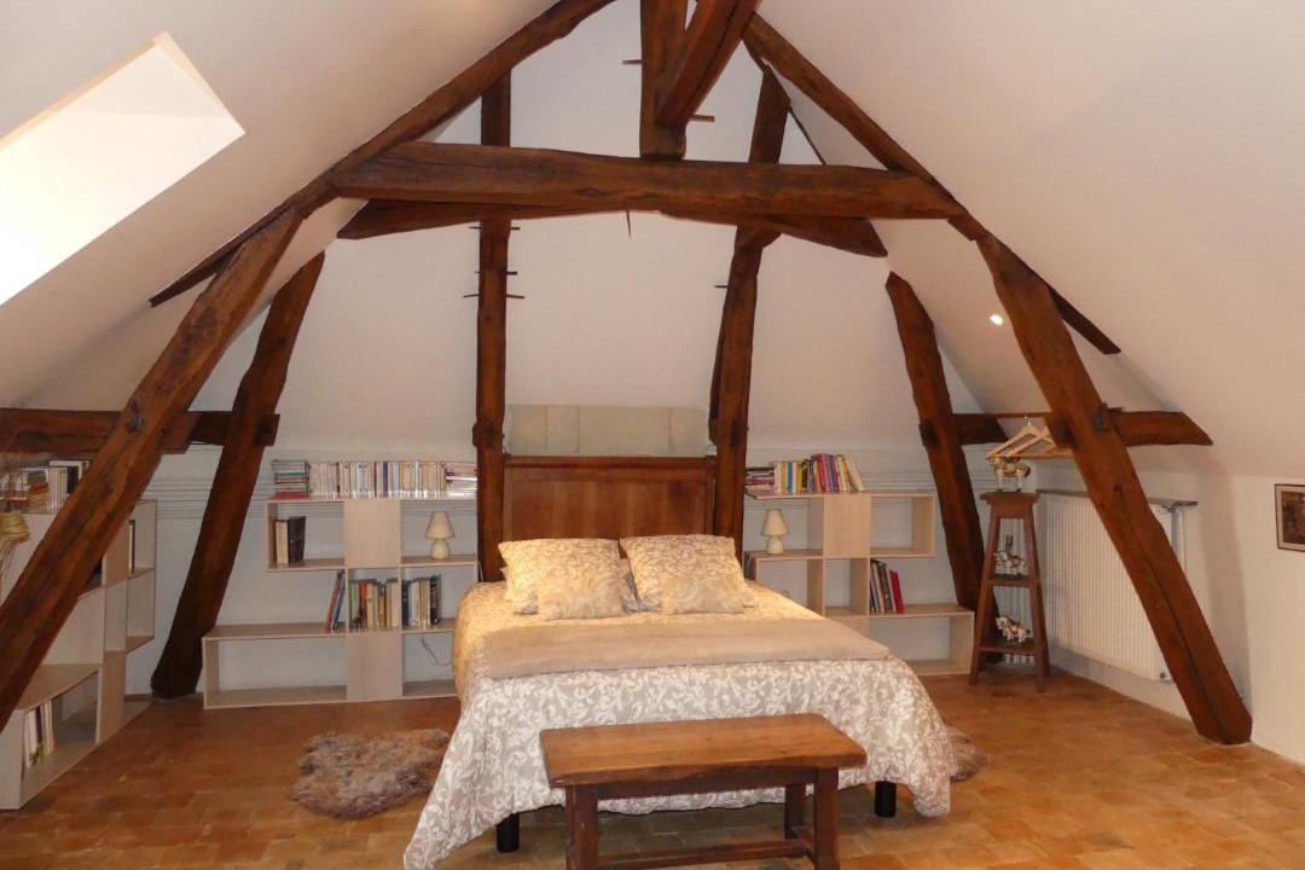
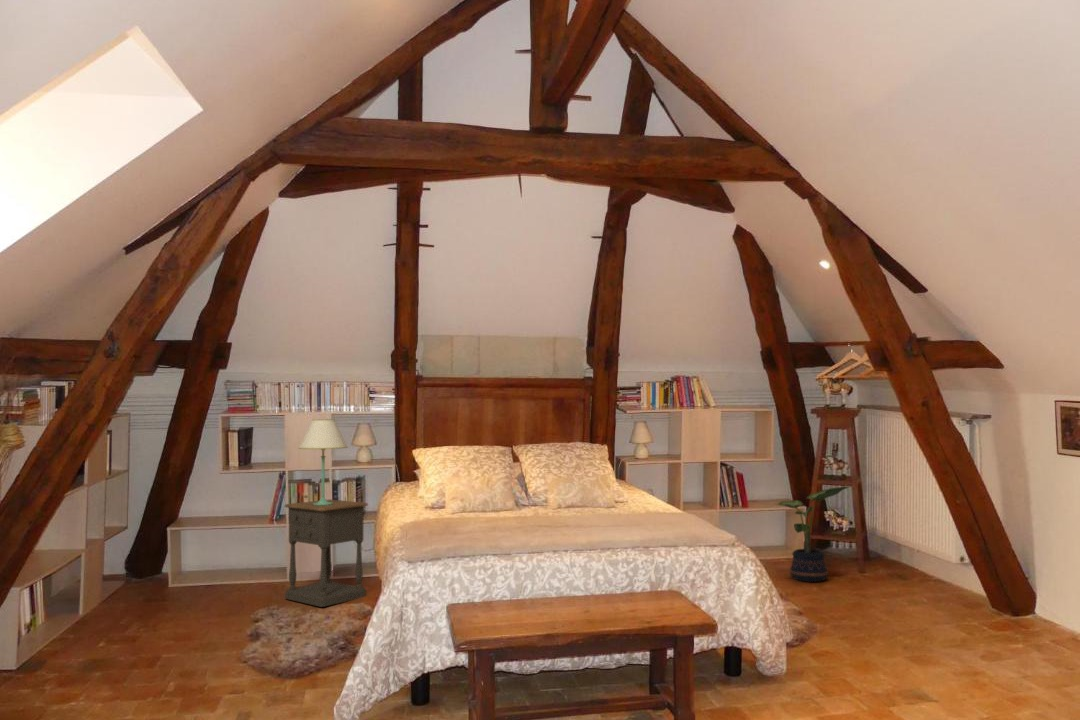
+ nightstand (325, 550)
+ potted plant (808, 533)
+ table lamp (323, 461)
